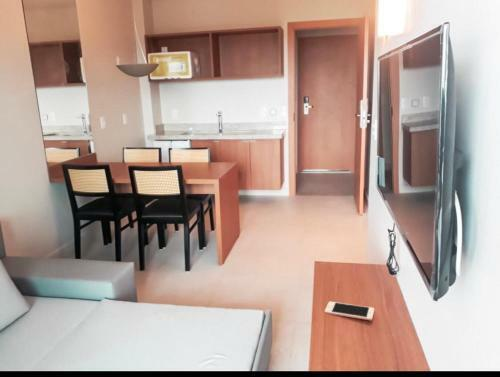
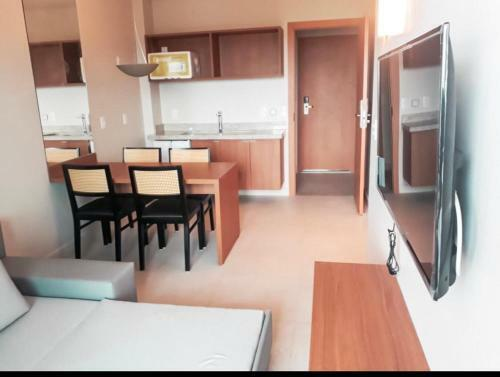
- cell phone (349, 310)
